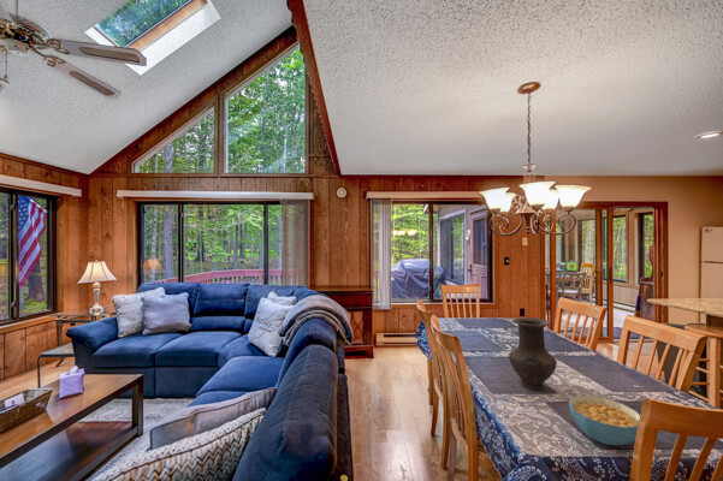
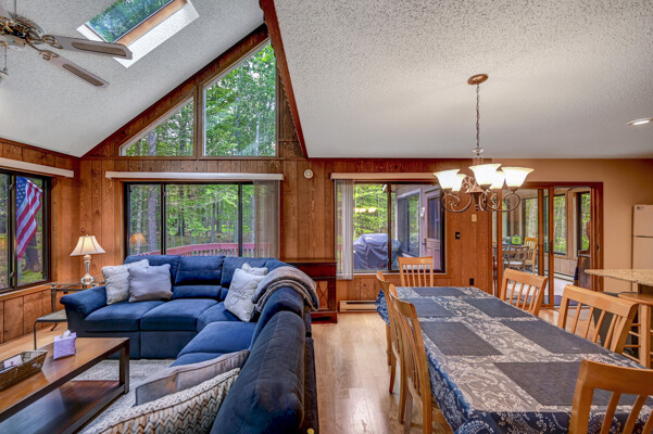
- cereal bowl (604, 424)
- vase (532, 352)
